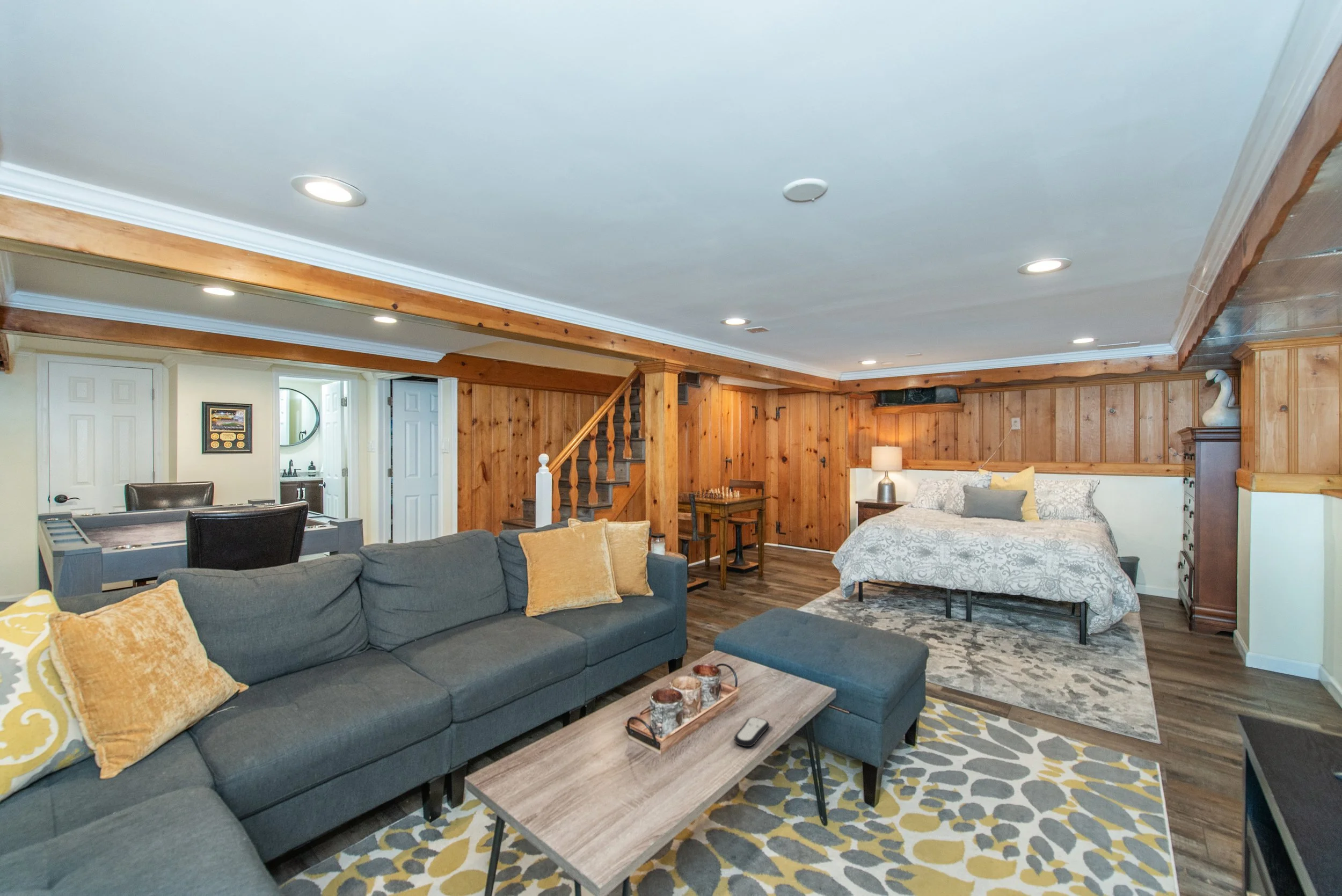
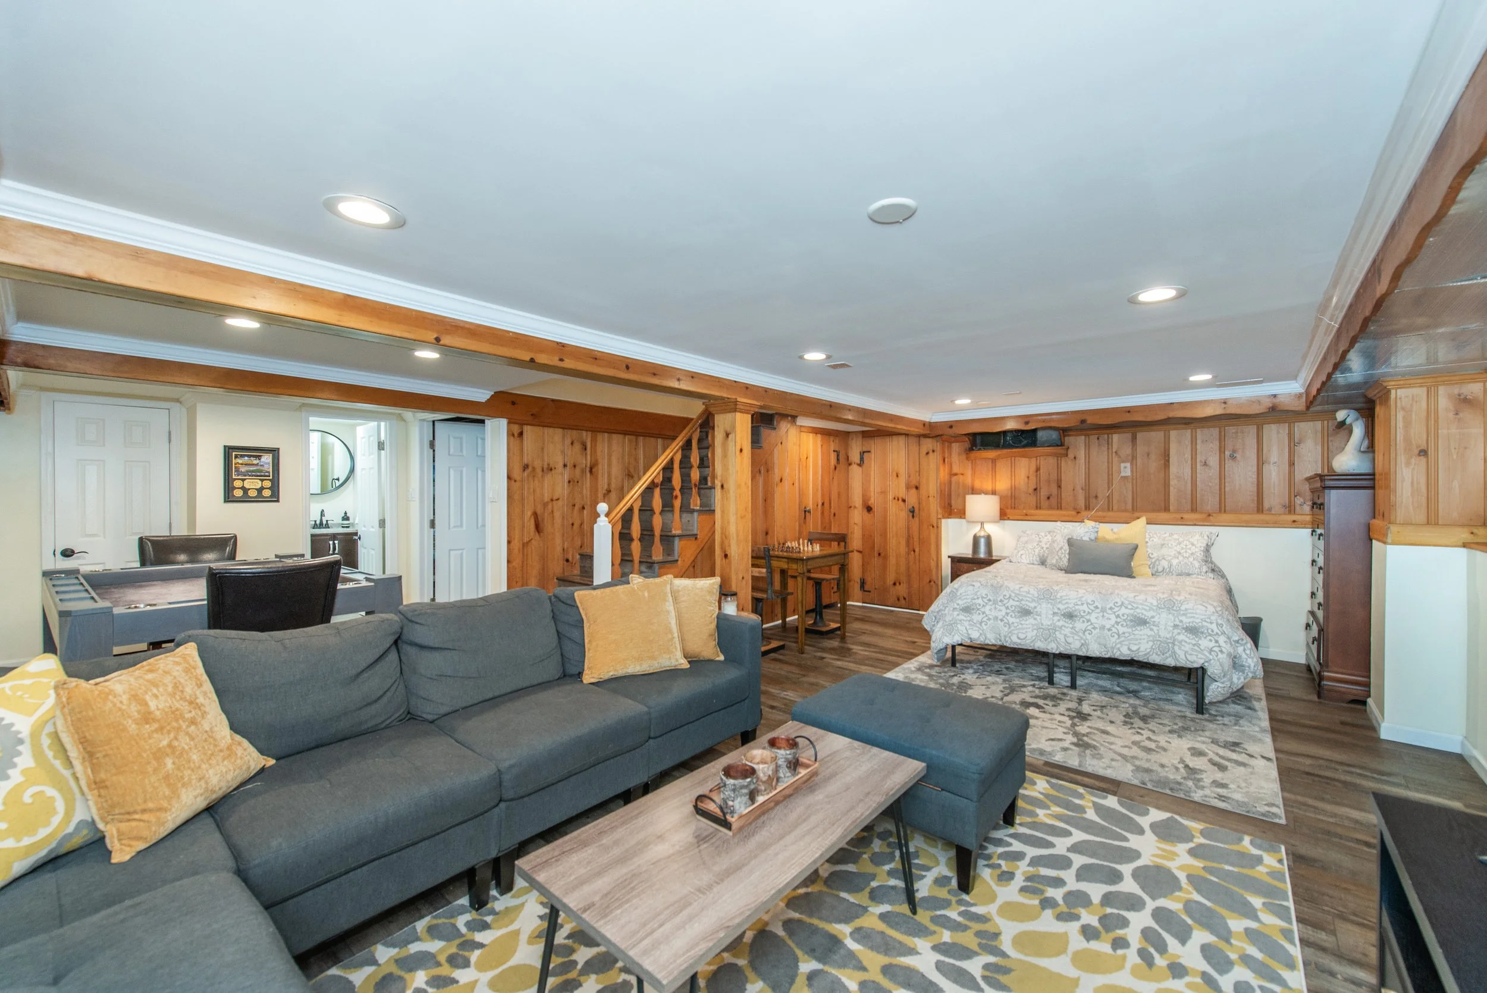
- remote control (751, 731)
